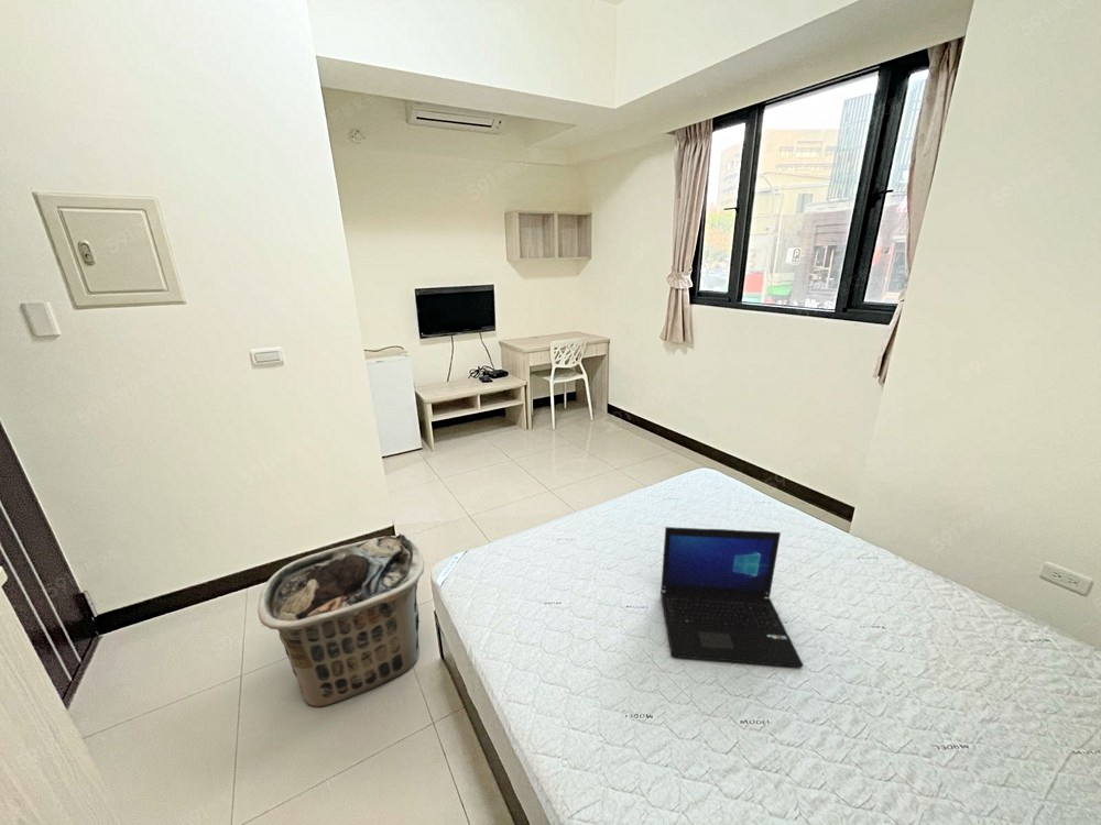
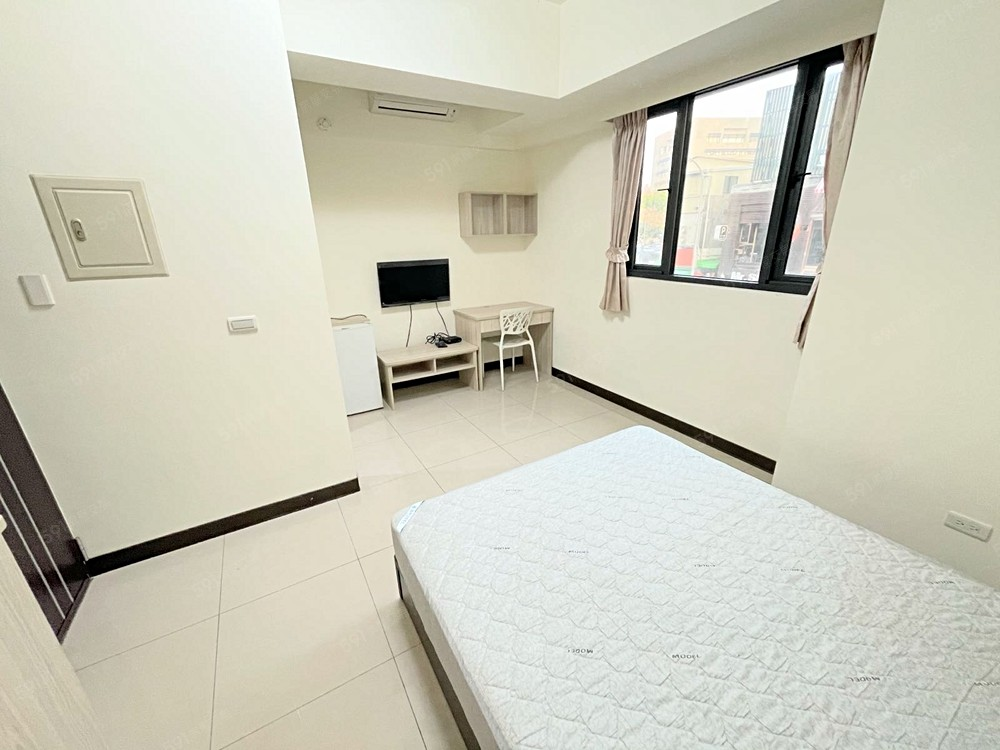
- laptop (728, 591)
- clothes hamper (352, 612)
